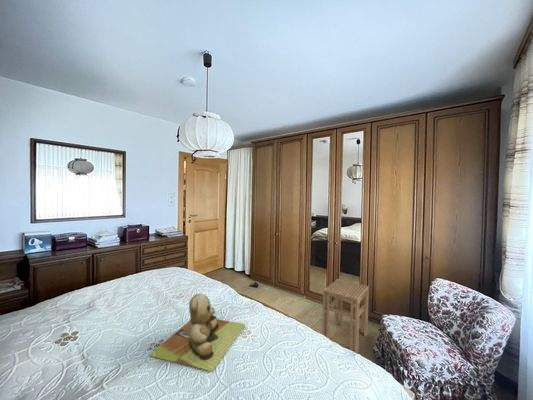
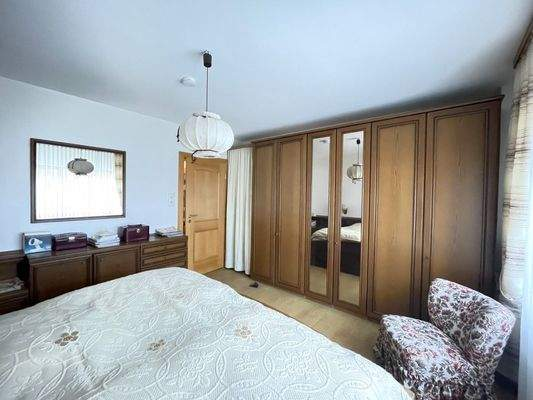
- teddy bear (202, 316)
- stool (346, 312)
